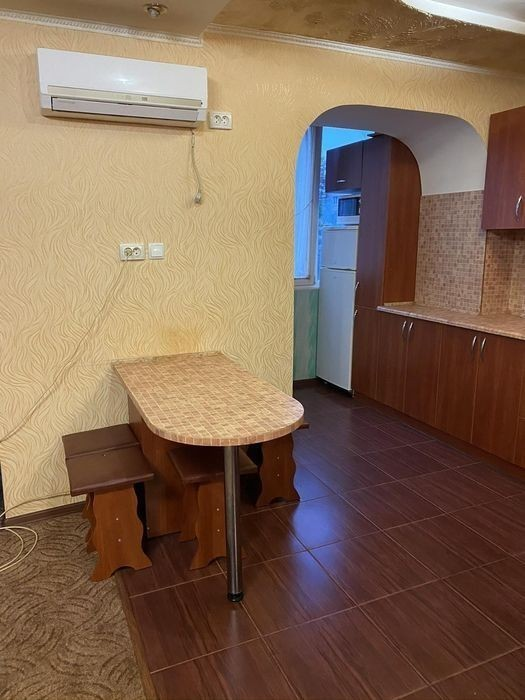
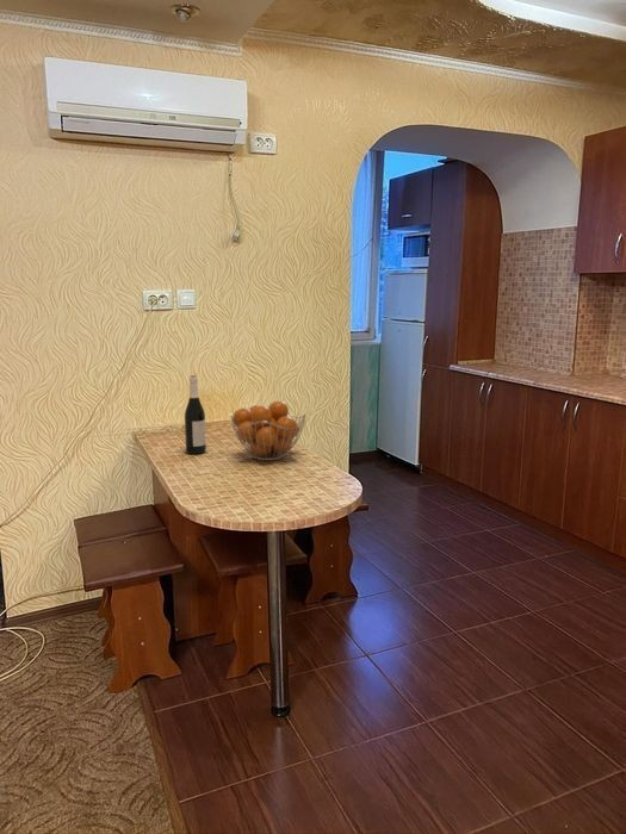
+ wine bottle (194, 413)
+ fruit basket (268, 429)
